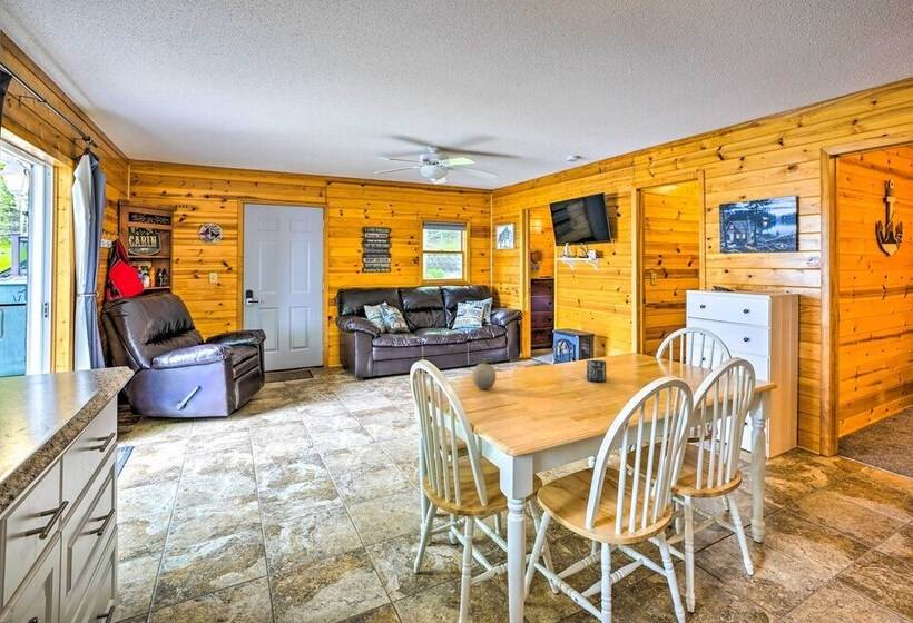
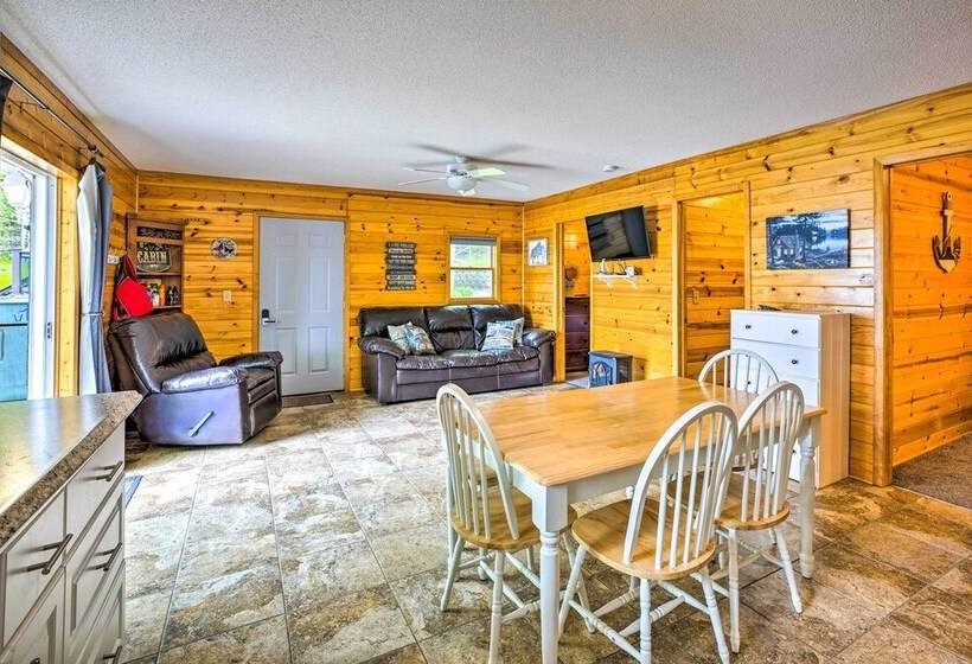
- cup (596, 369)
- fruit (484, 372)
